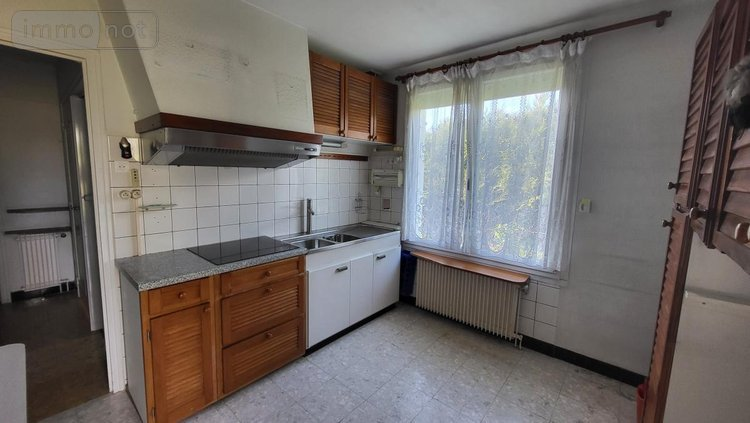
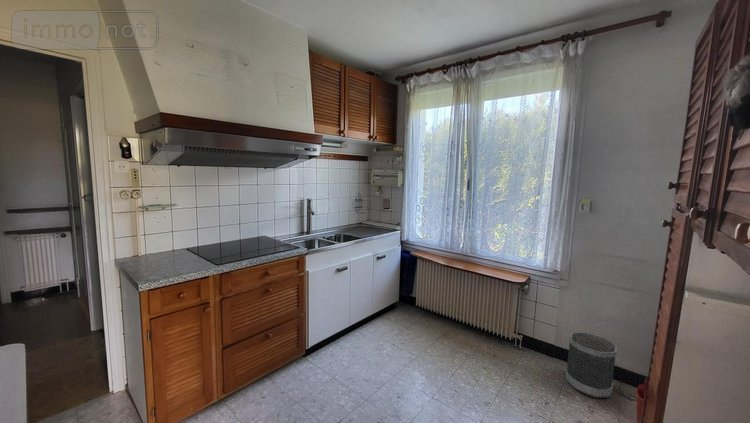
+ wastebasket (590, 363)
